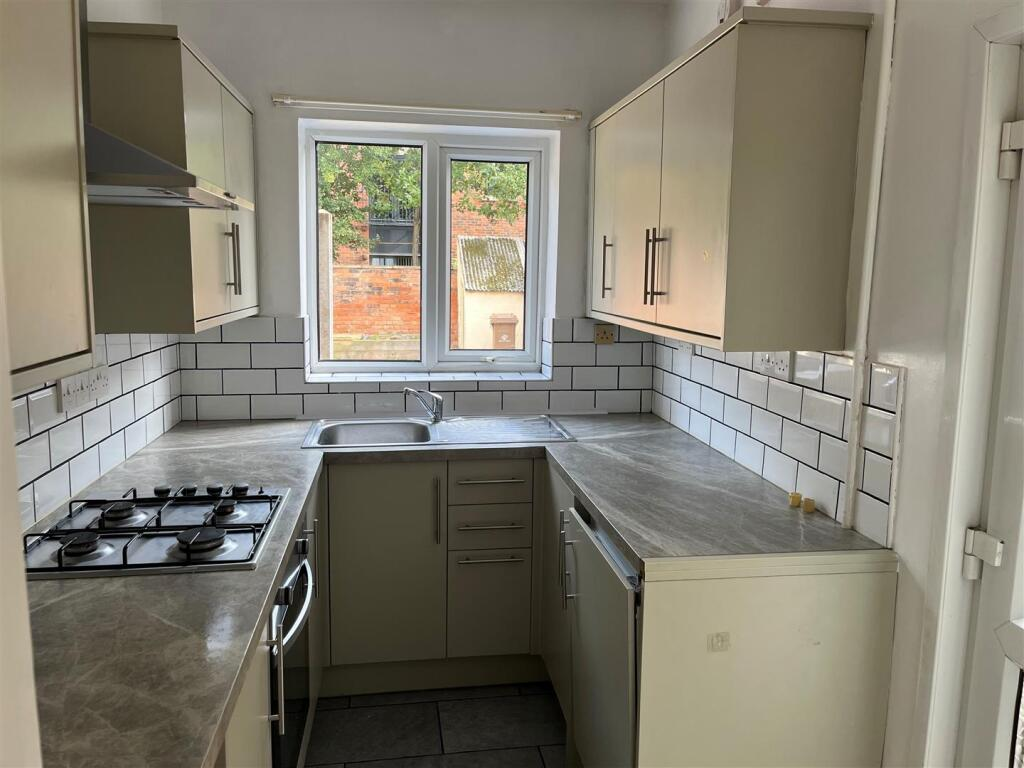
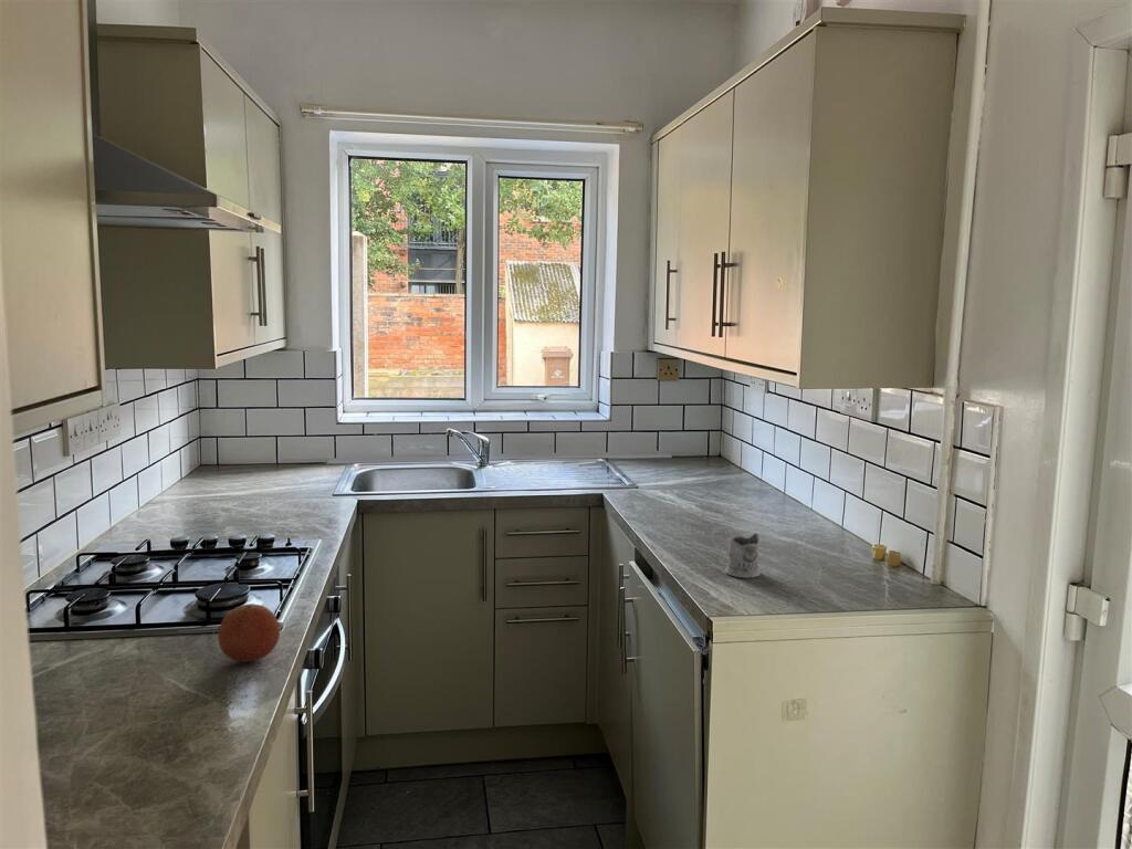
+ fruit (249, 631)
+ tea glass holder (735, 548)
